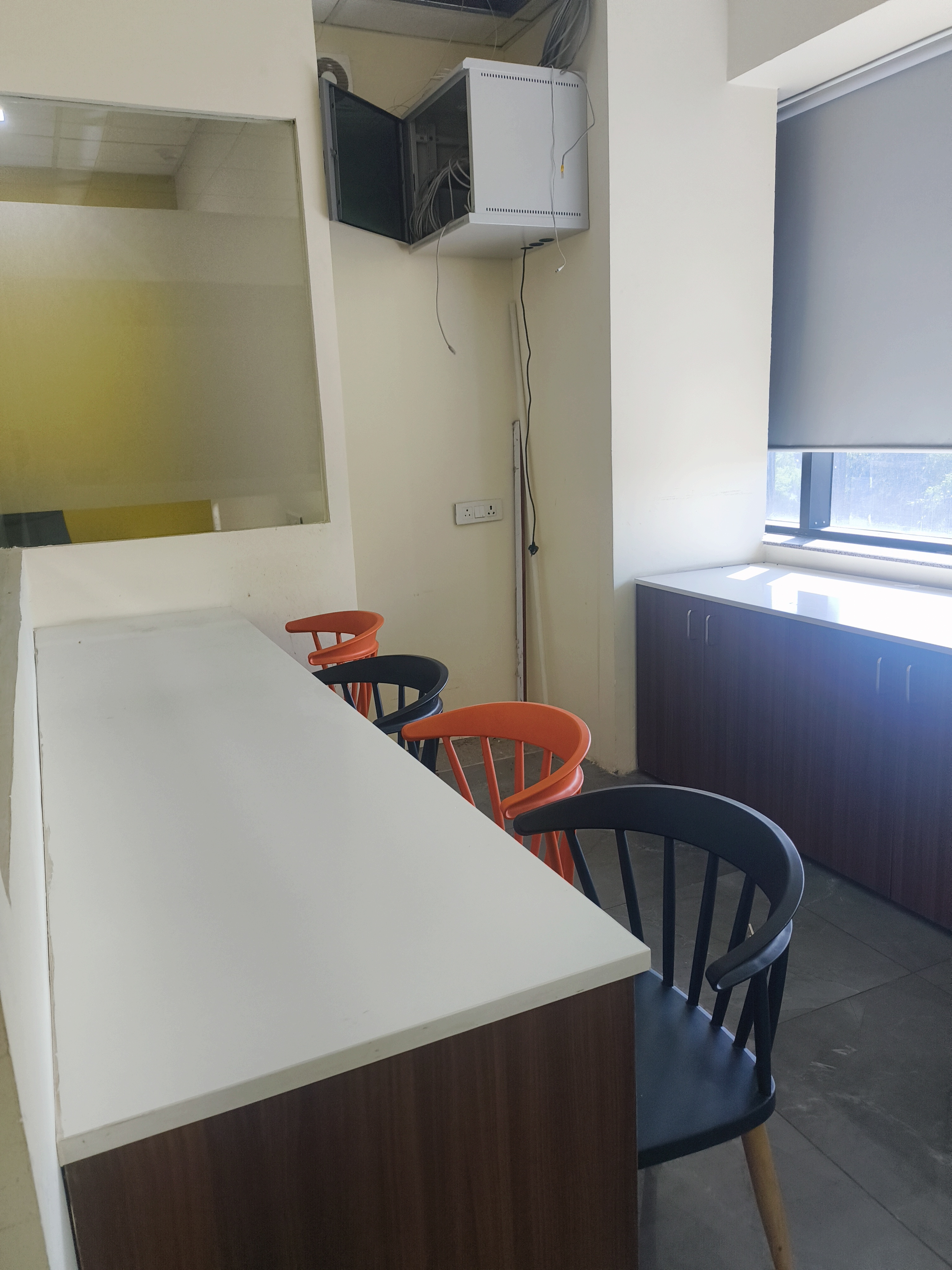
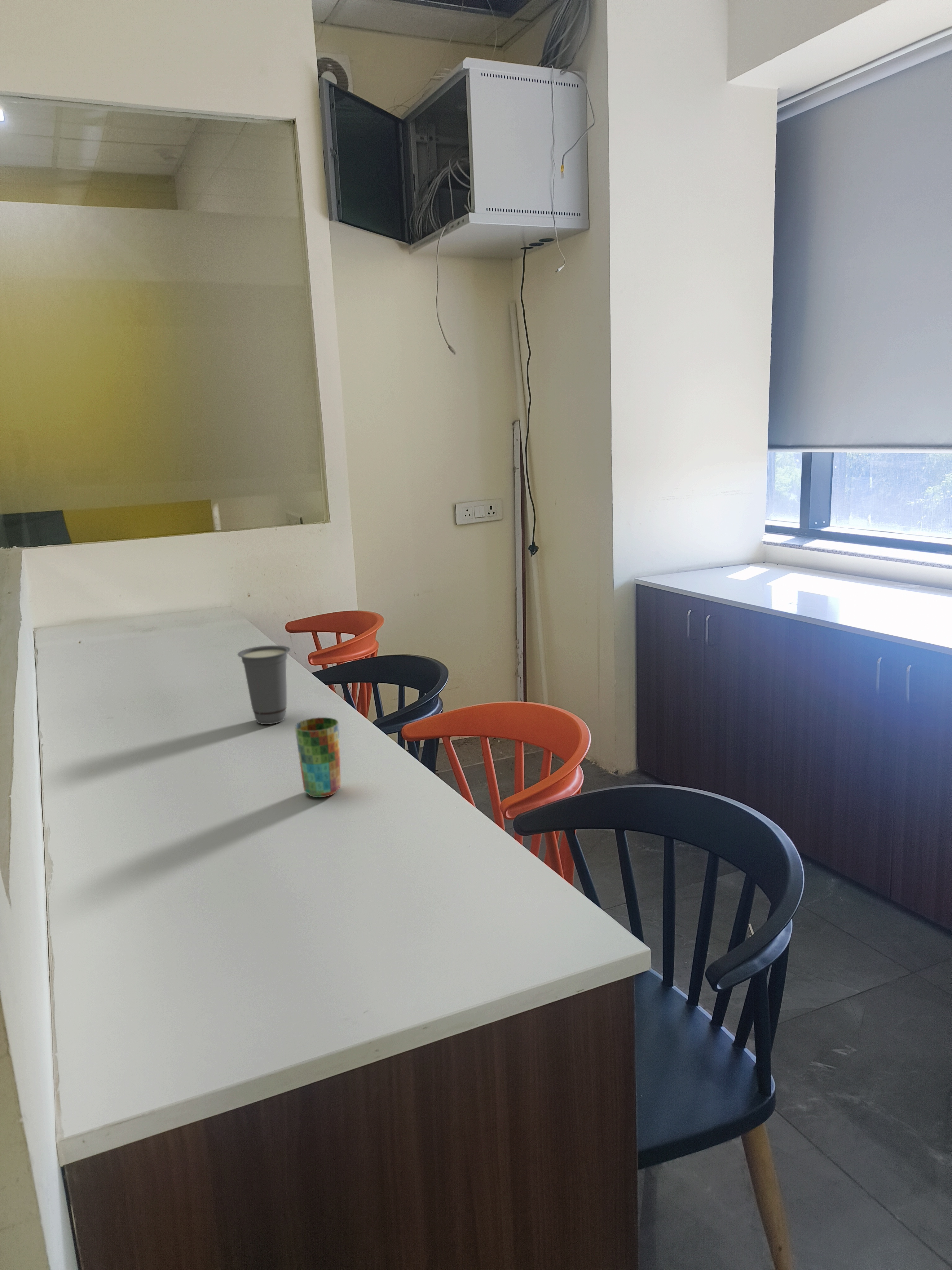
+ cup (320, 758)
+ cup (267, 686)
